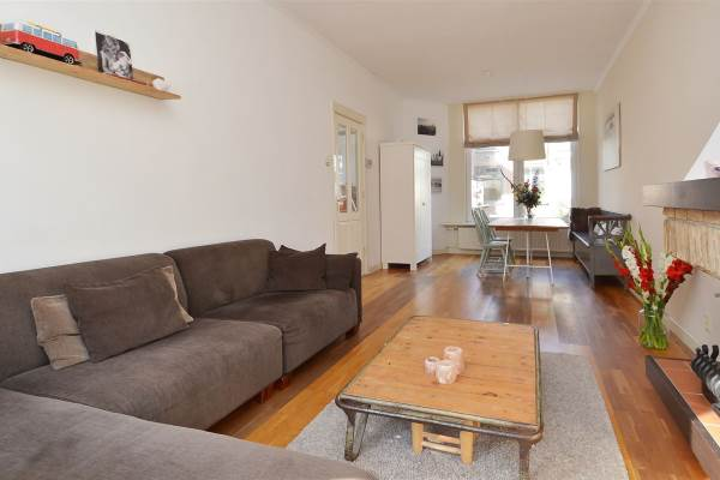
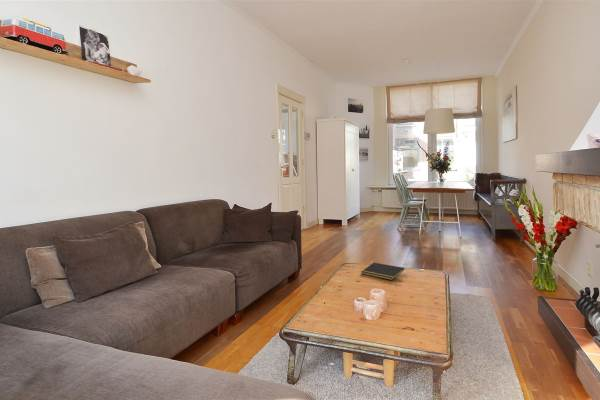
+ notepad (382, 270)
